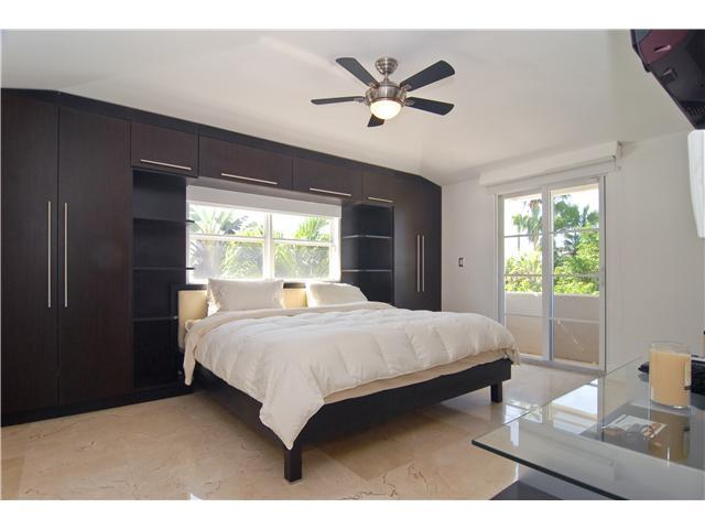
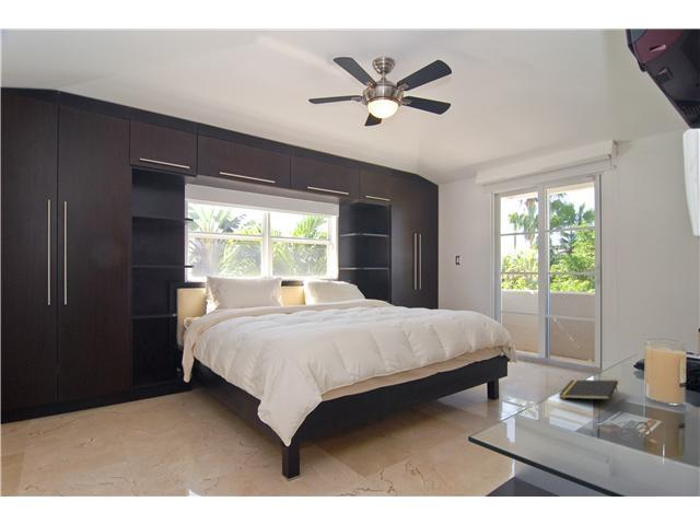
+ notepad (588, 388)
